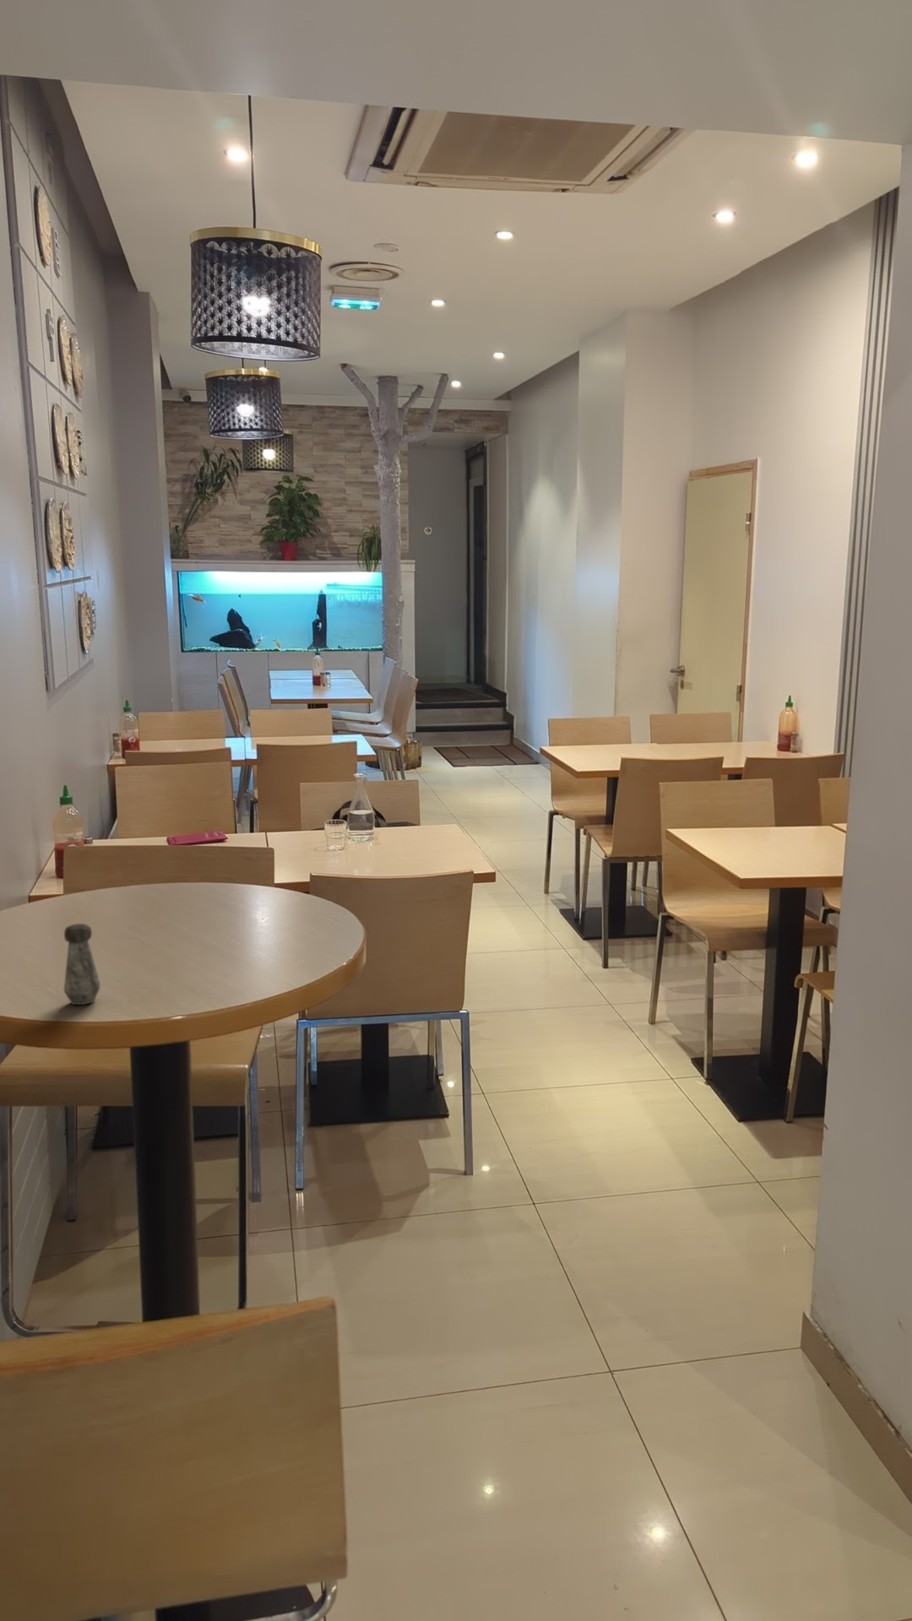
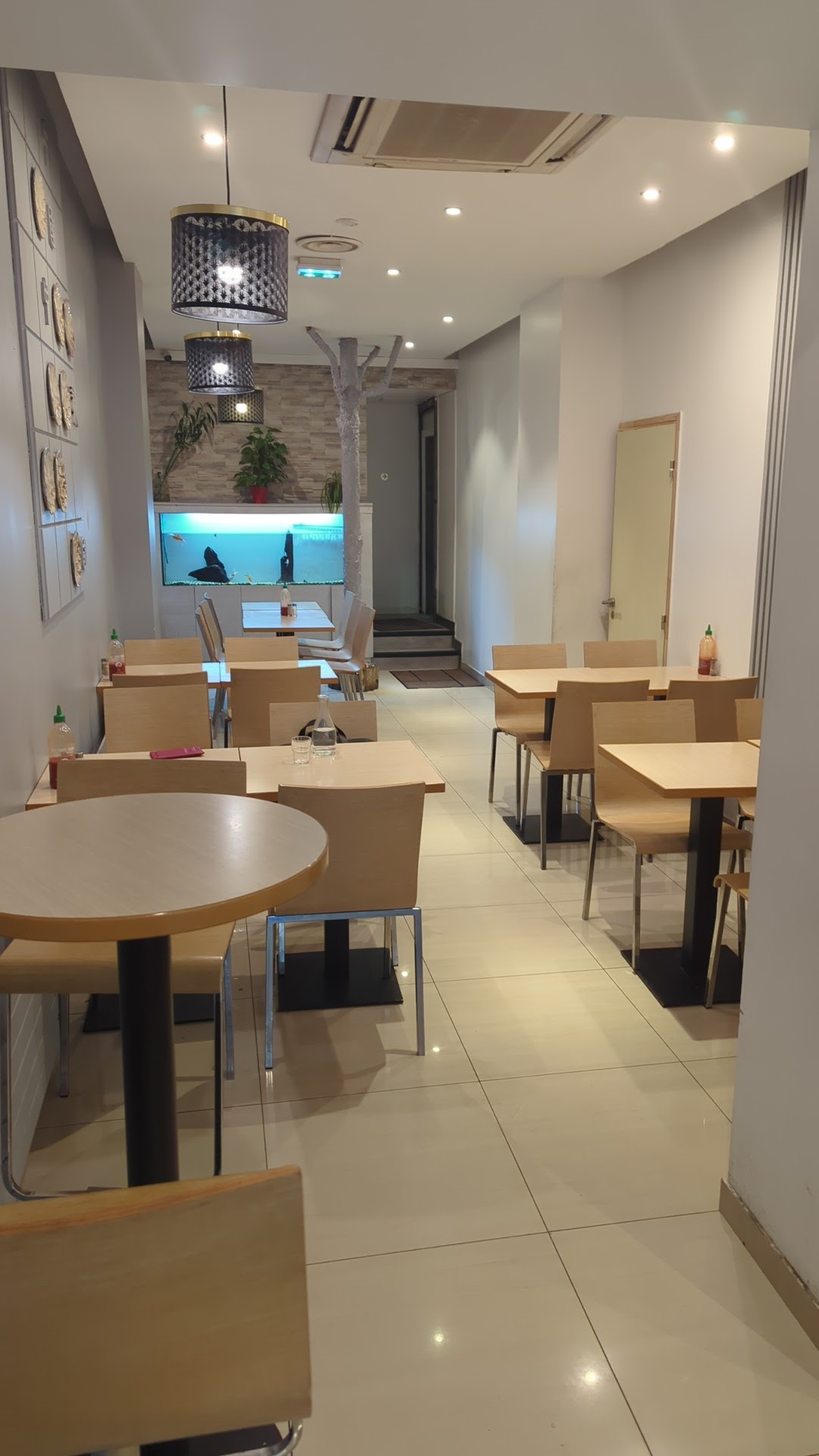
- salt shaker (80, 963)
